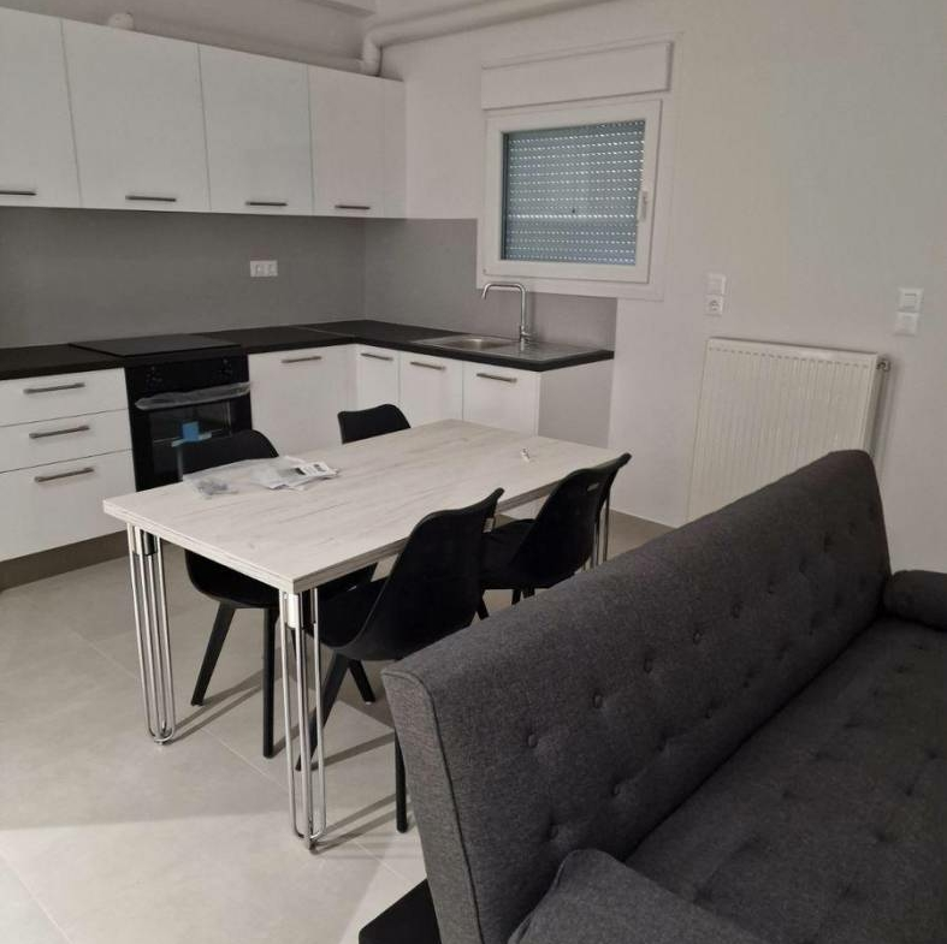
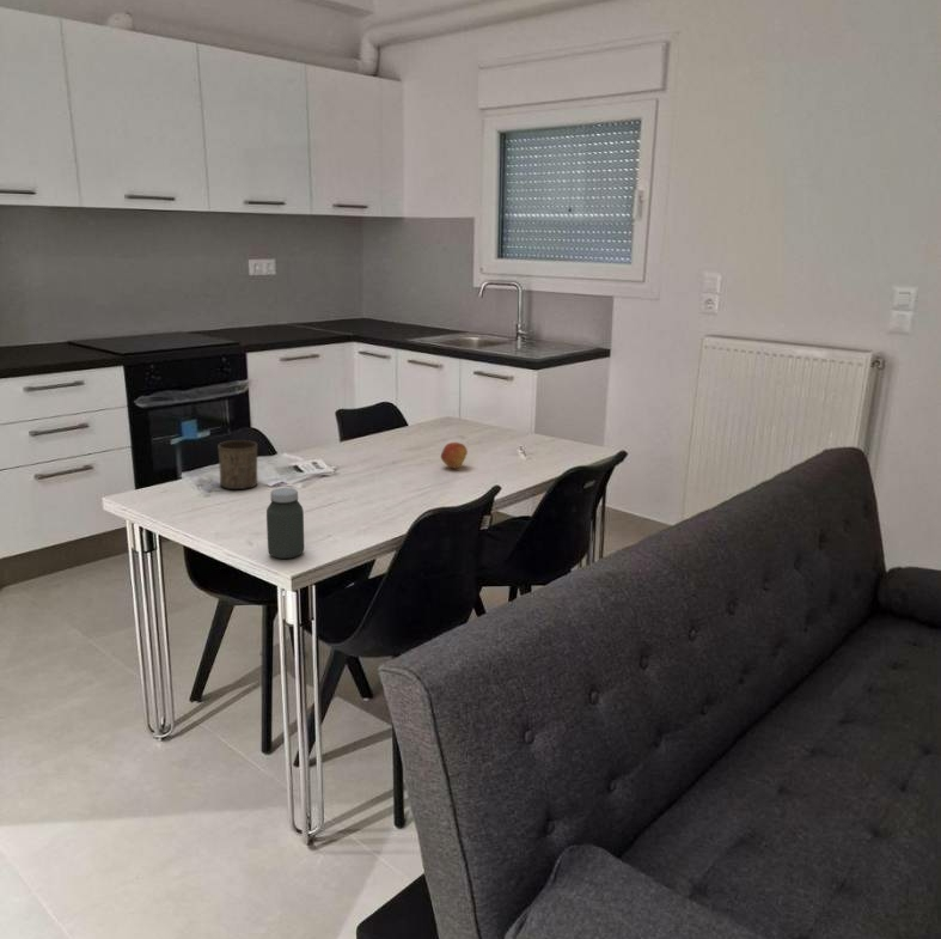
+ fruit (453, 455)
+ cup (238, 464)
+ jar (285, 523)
